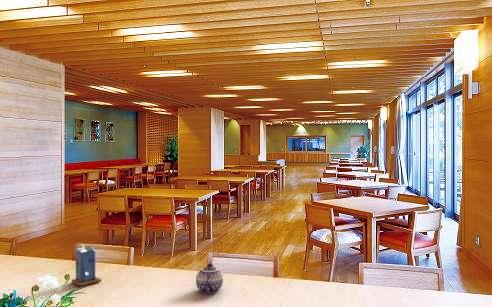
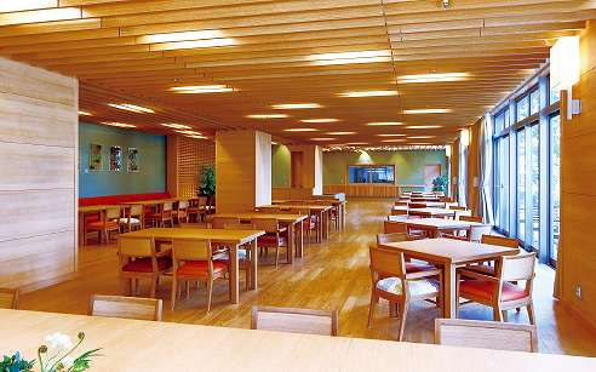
- candle (86, 263)
- teapot (209, 276)
